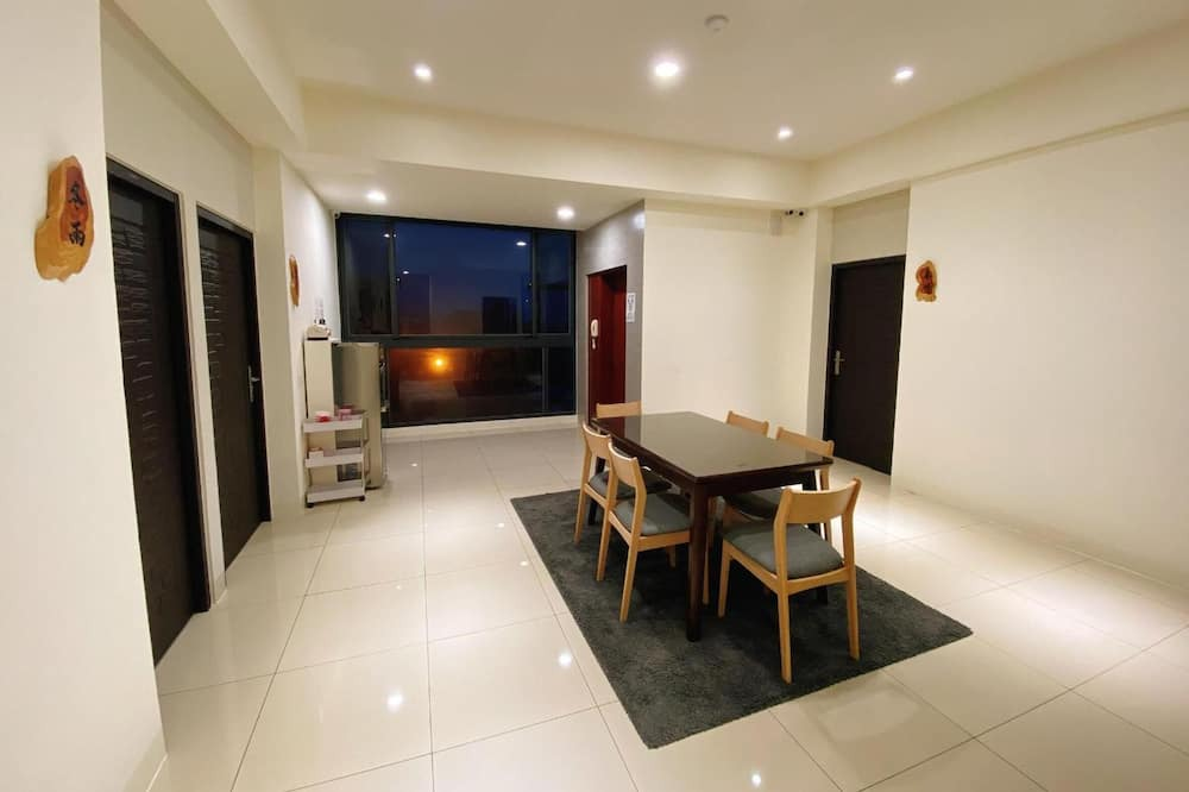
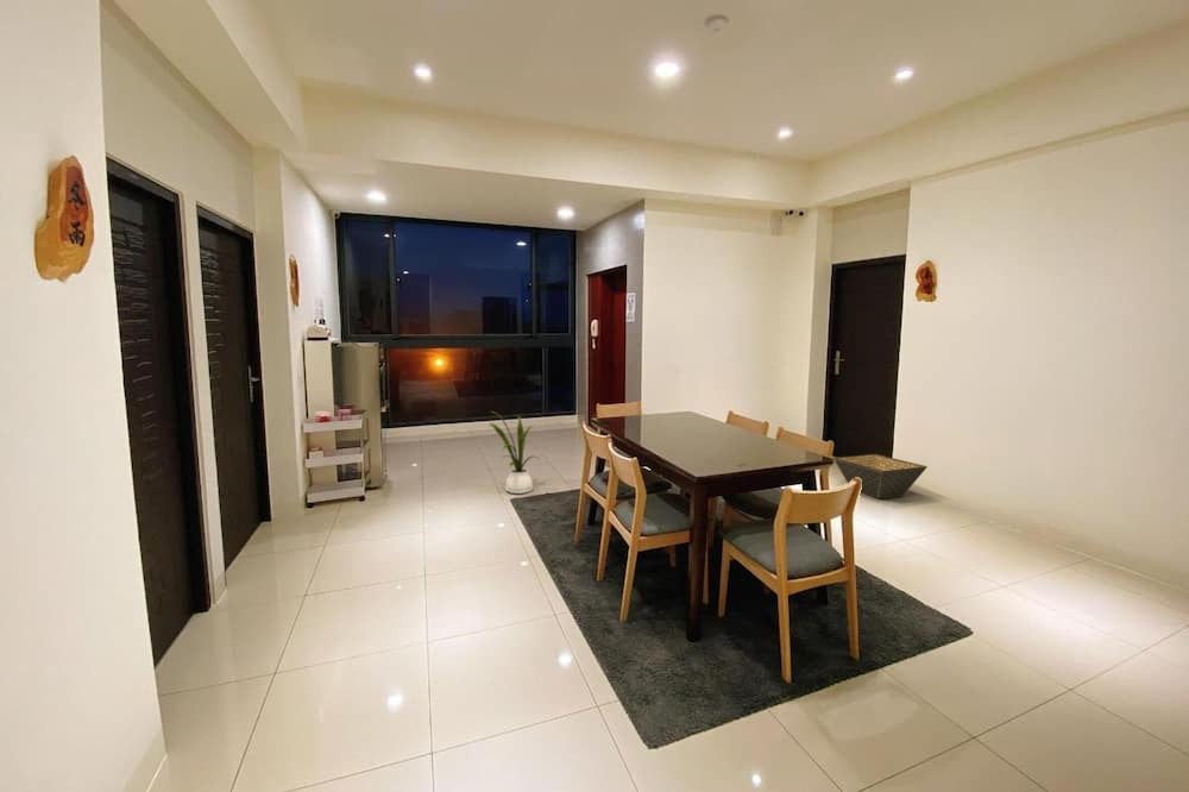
+ basket (877, 477)
+ house plant (515, 450)
